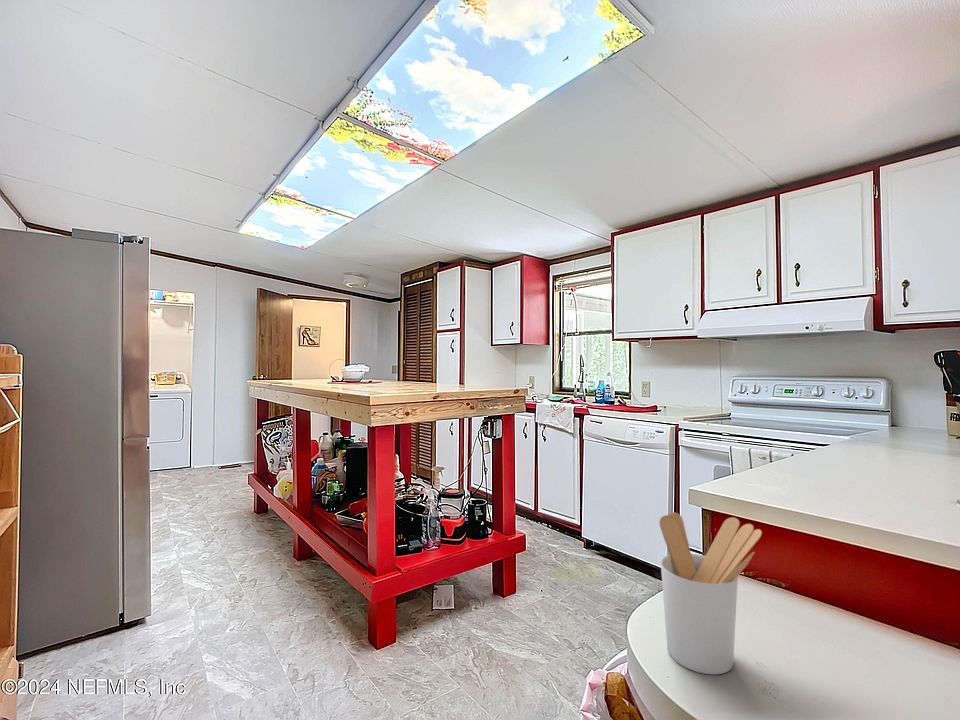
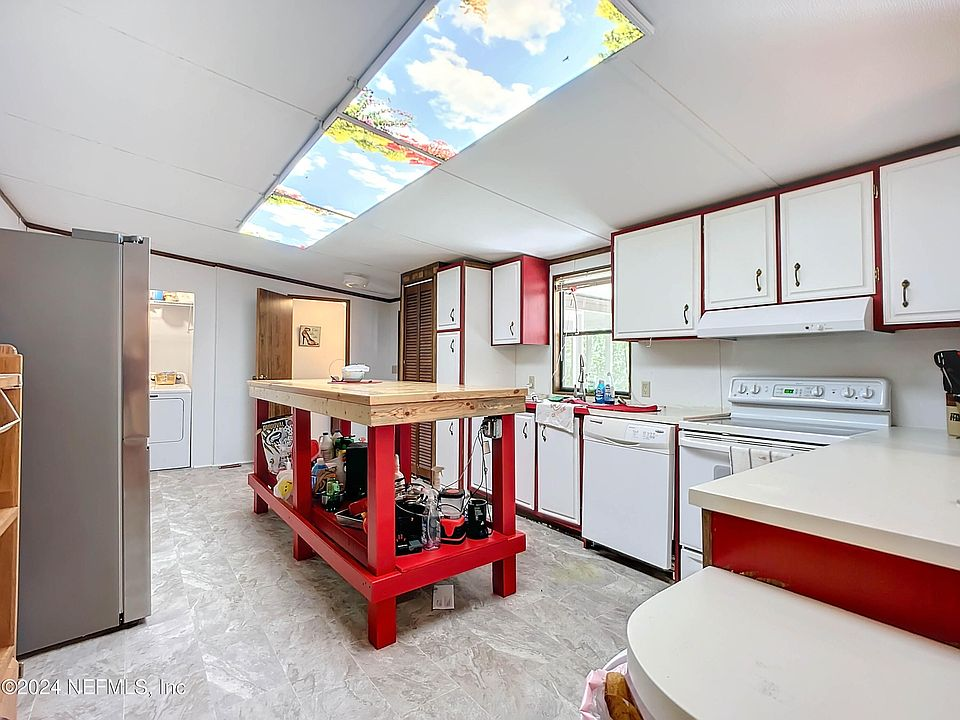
- utensil holder (712, 586)
